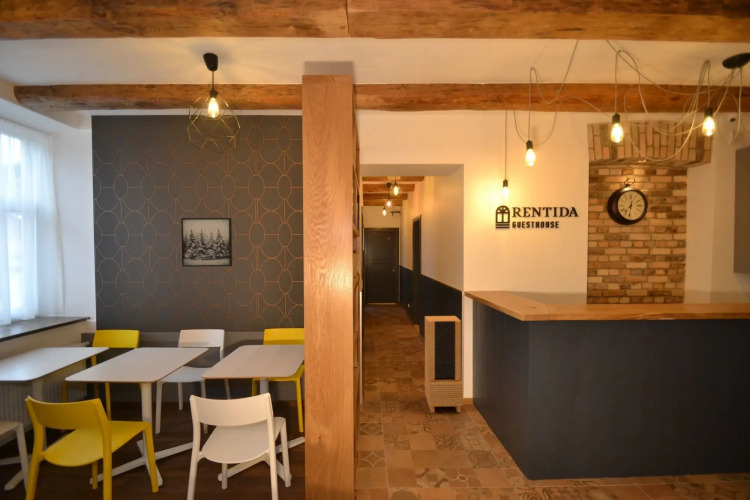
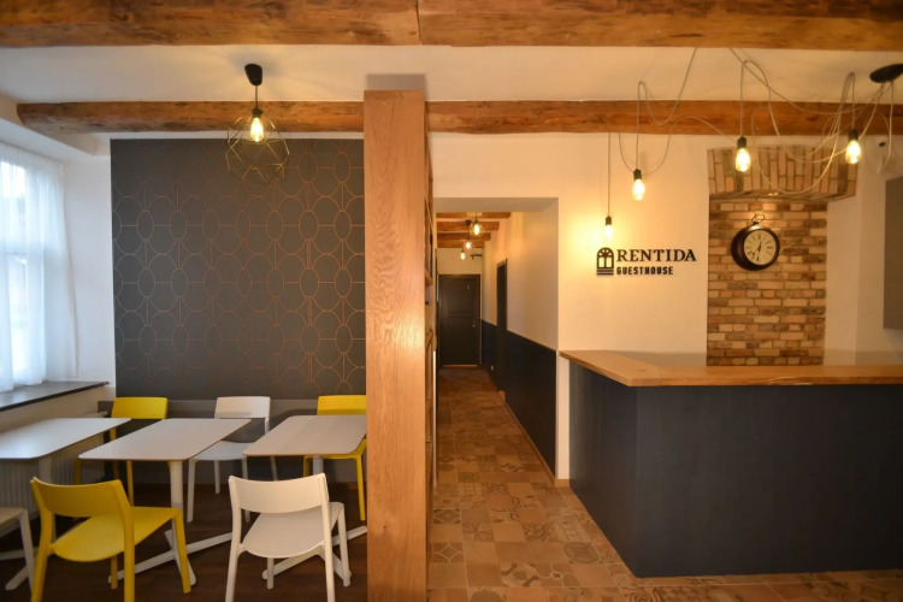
- wall art (206, 242)
- storage cabinet (443, 362)
